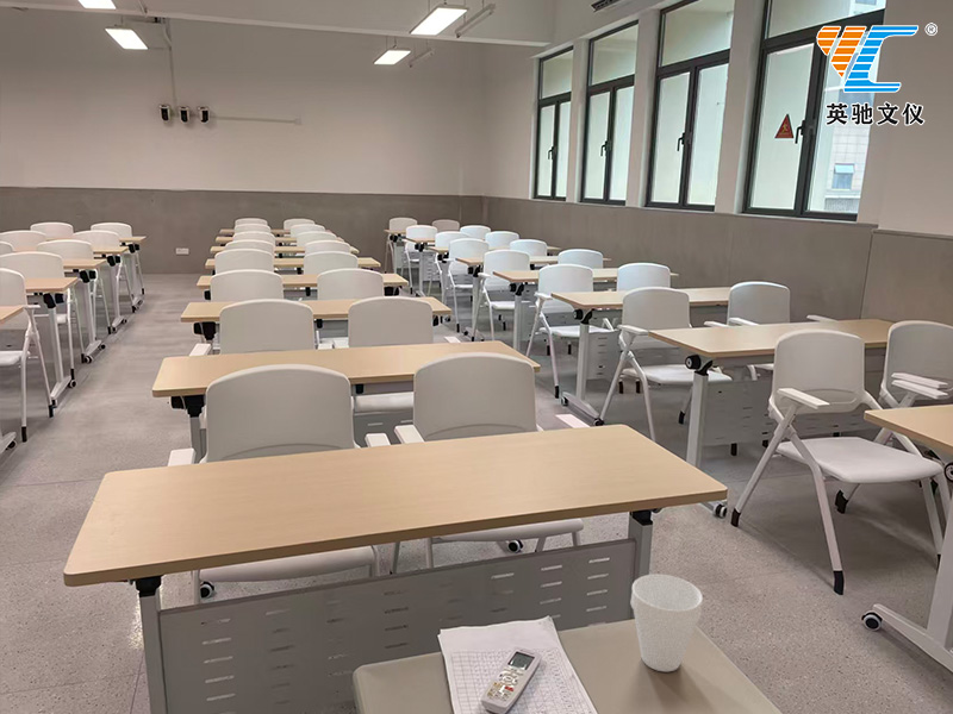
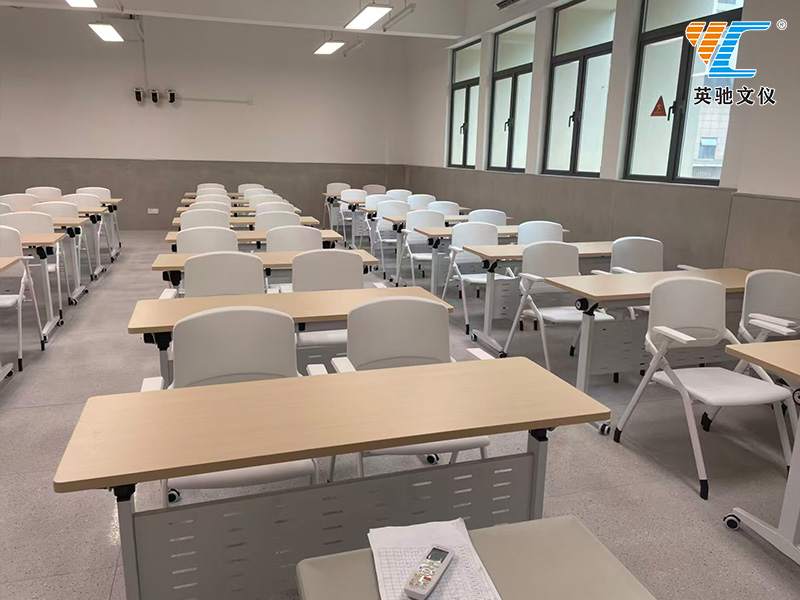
- cup (664, 625)
